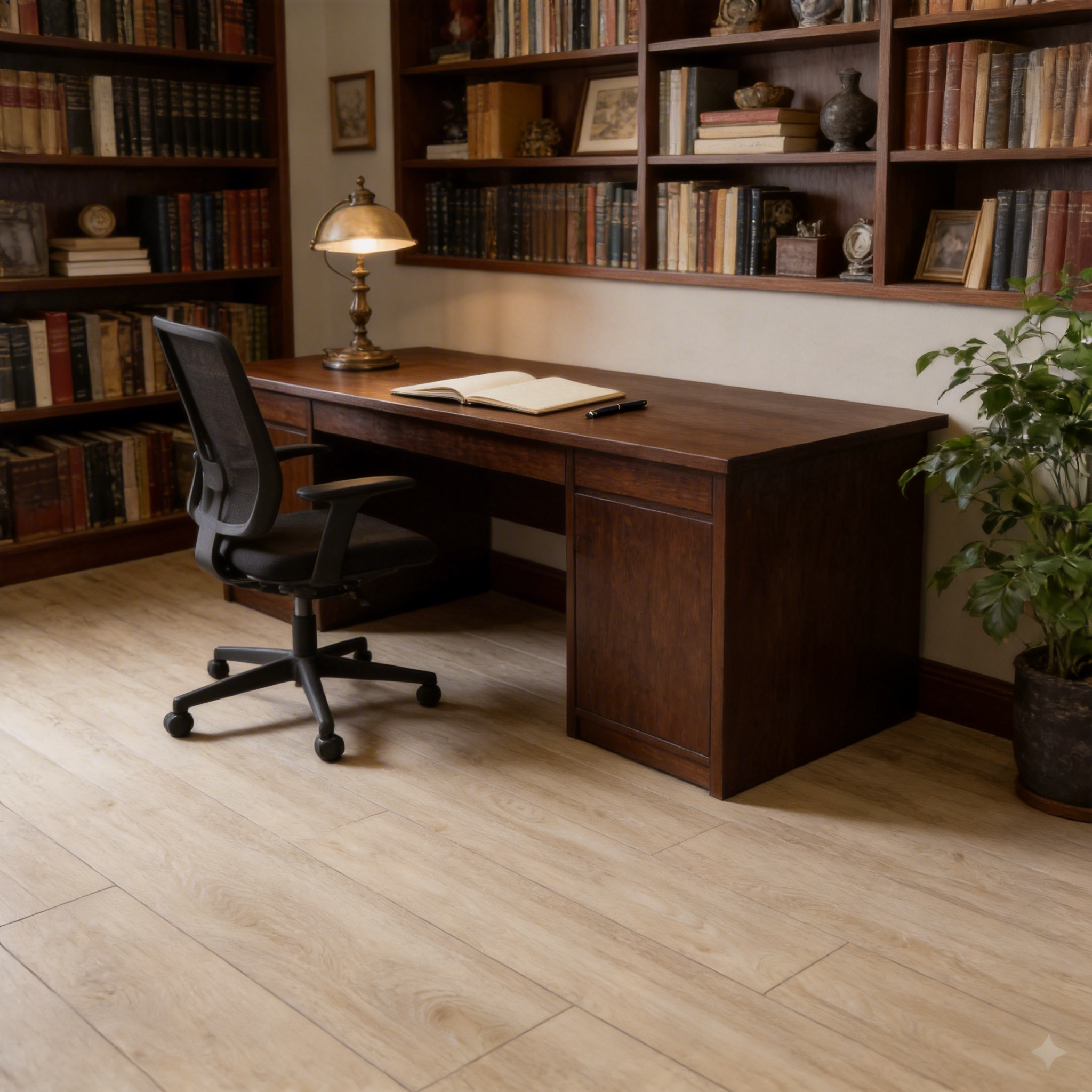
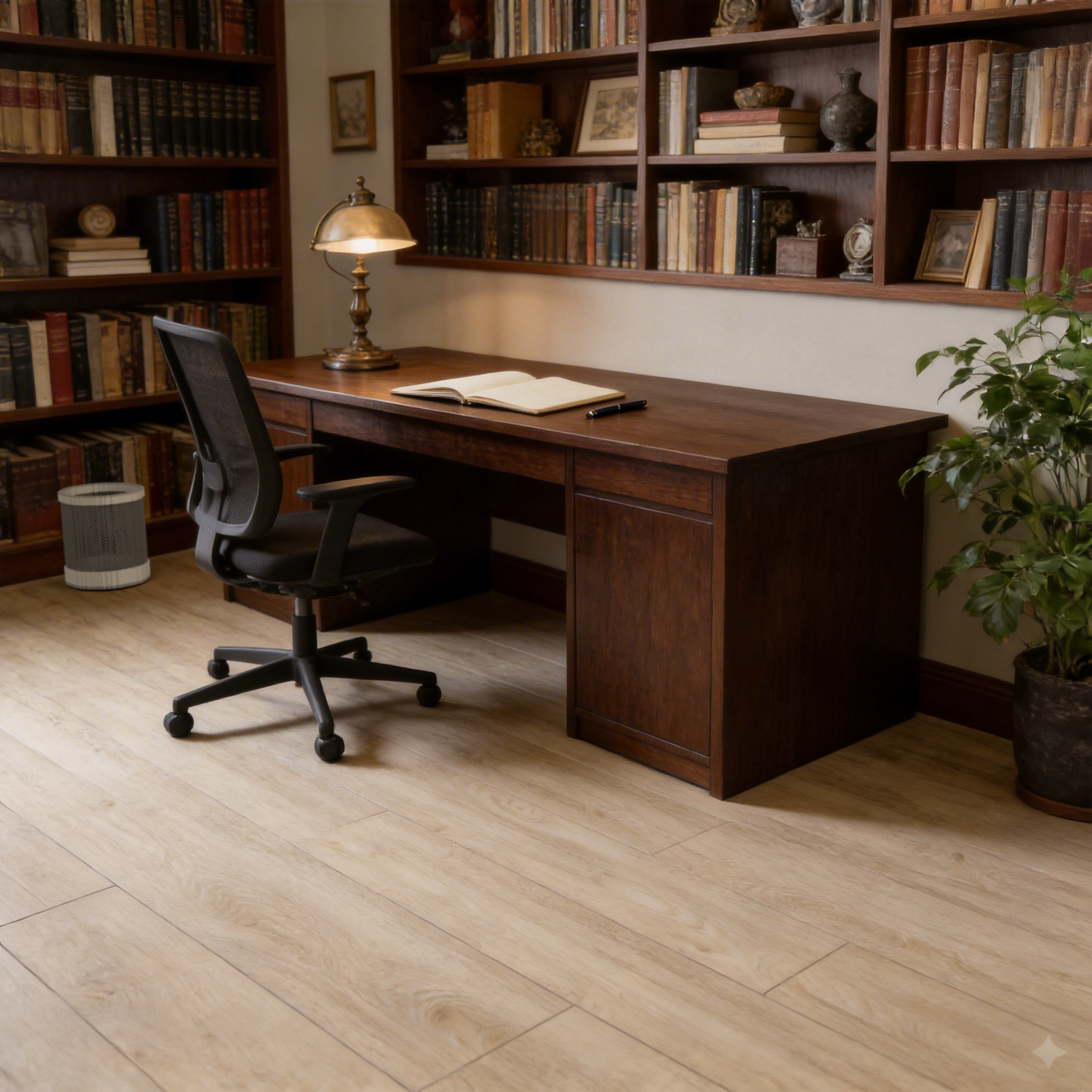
+ wastebasket (105, 535)
